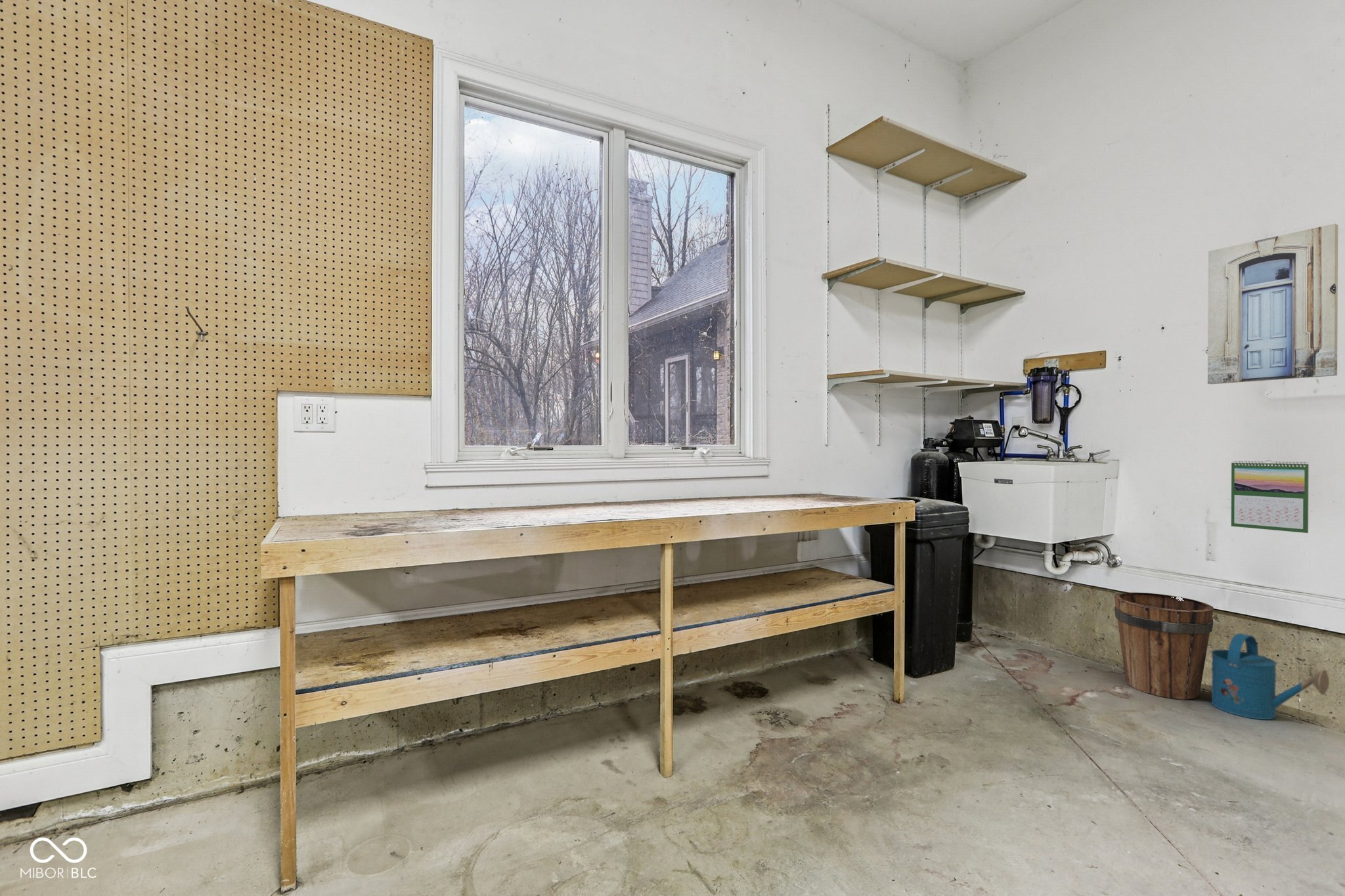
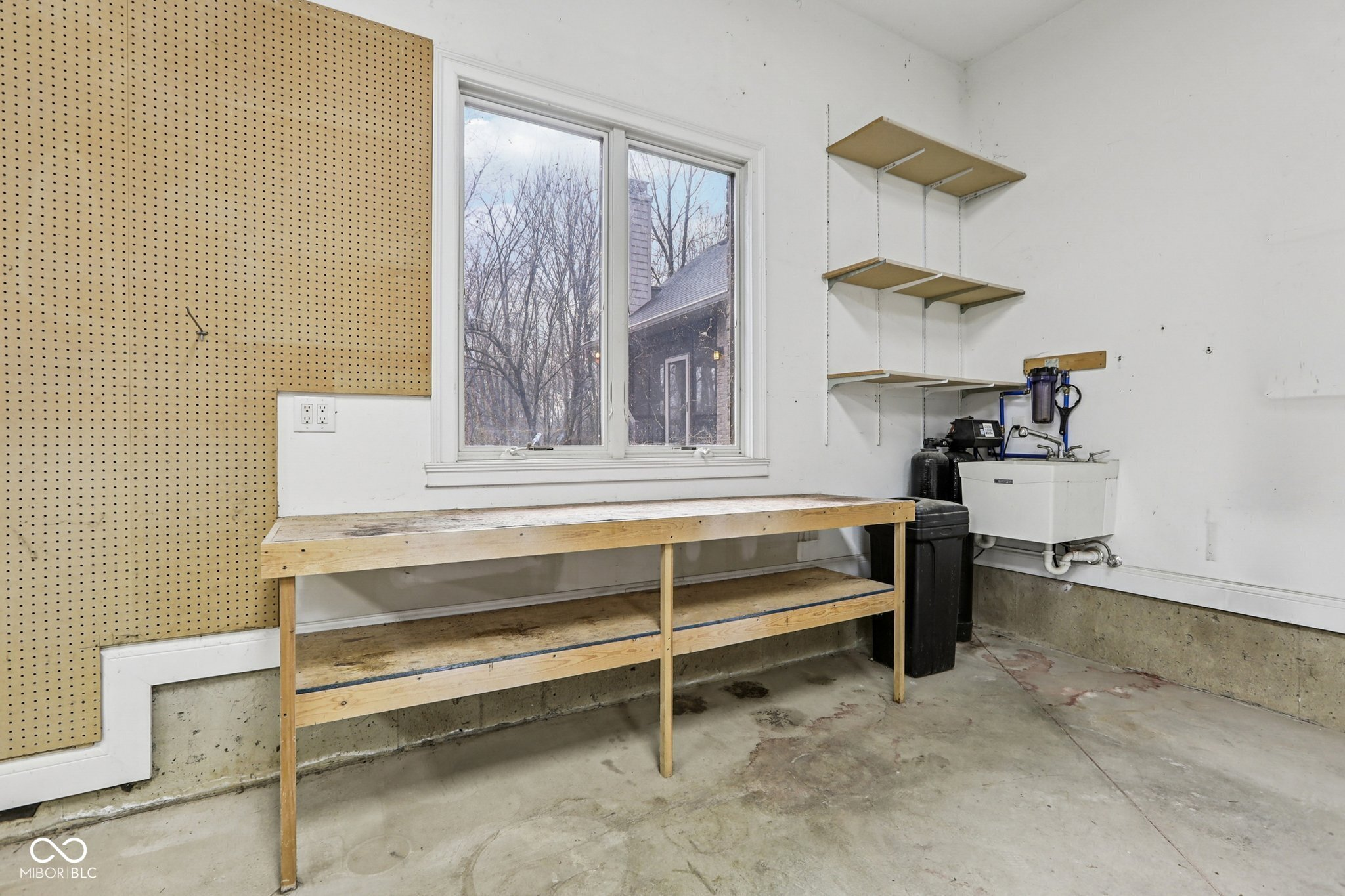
- watering can (1266, 677)
- calendar (1268, 494)
- bucket (1162, 644)
- wall art (1268, 309)
